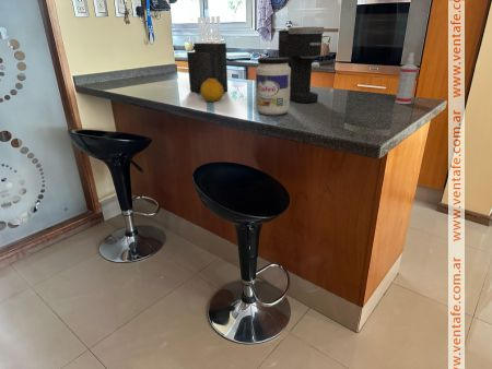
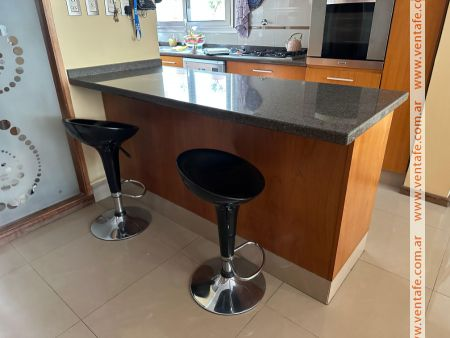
- coffee maker (297, 63)
- spray bottle (407, 78)
- fruit (211, 90)
- knife block (204, 56)
- jar (272, 85)
